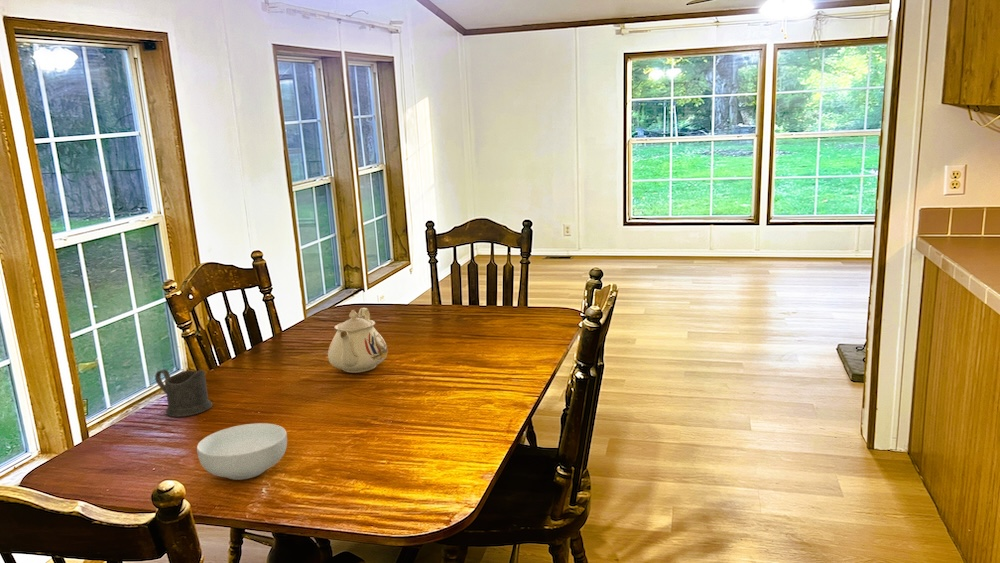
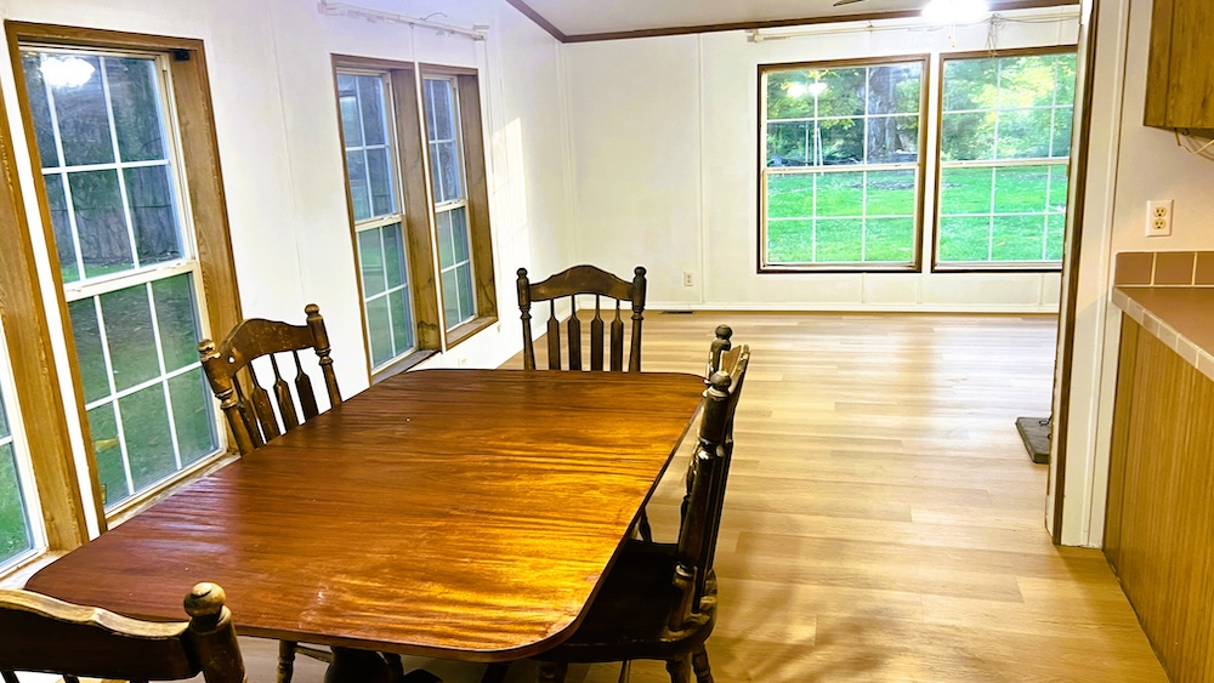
- cereal bowl (244, 454)
- cup (181, 388)
- teapot (356, 338)
